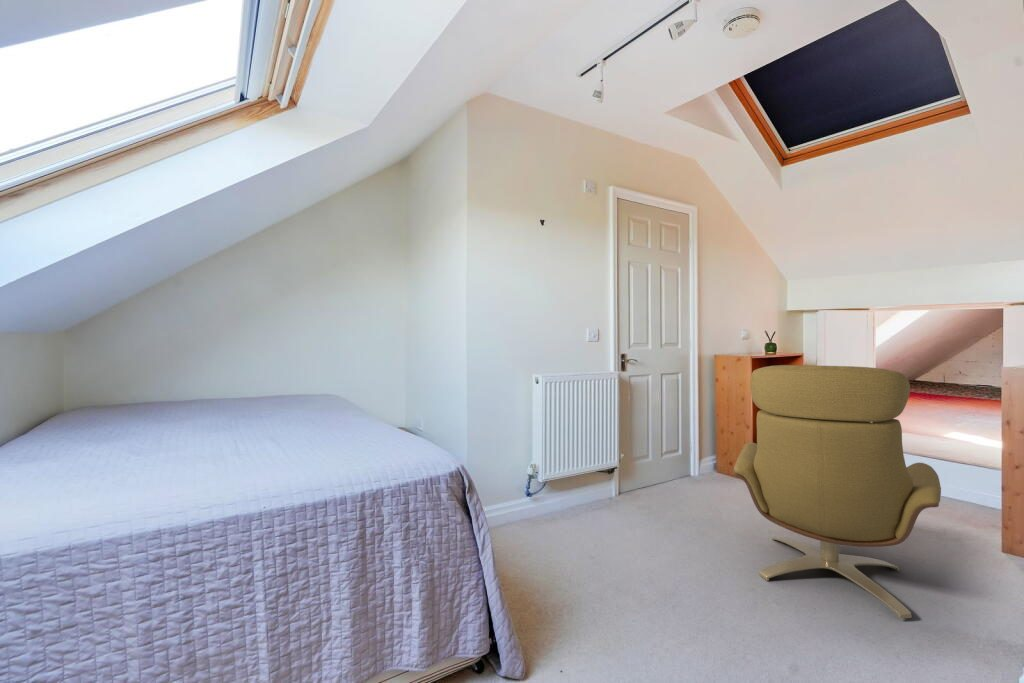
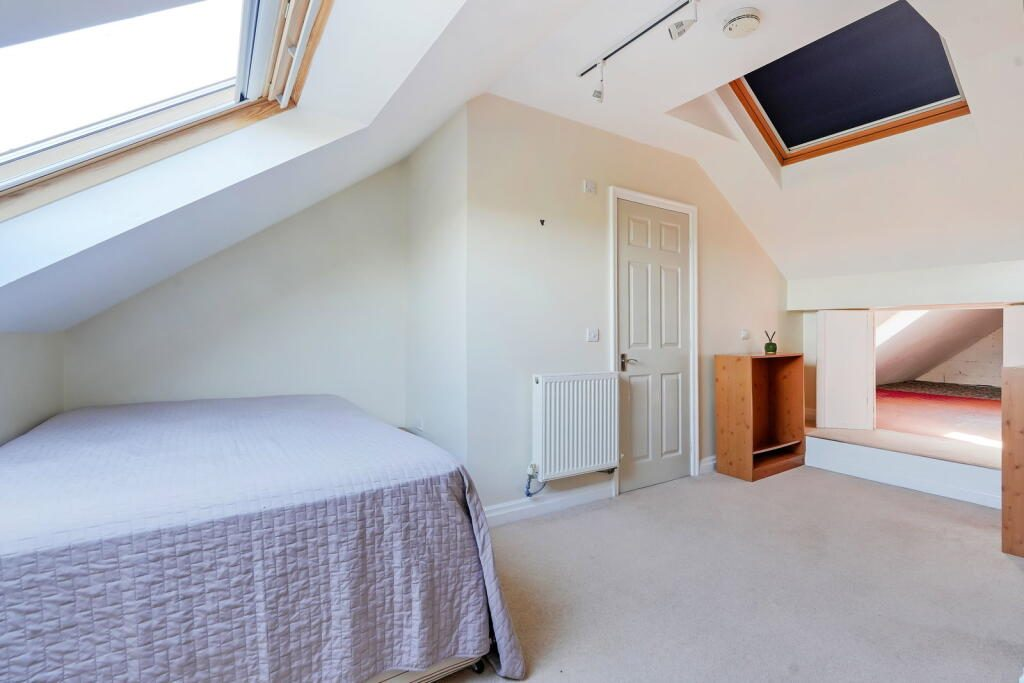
- chair (828, 469)
